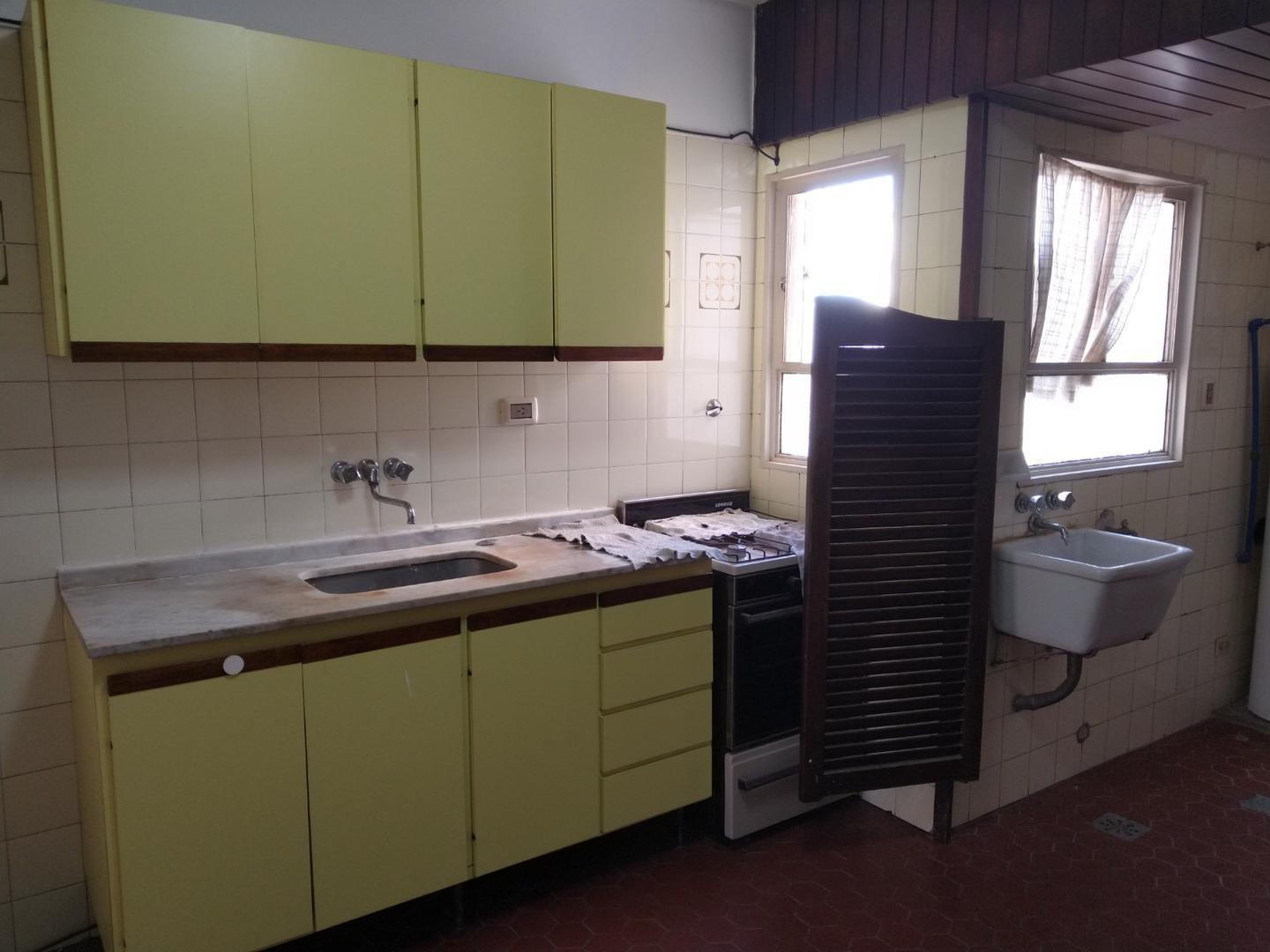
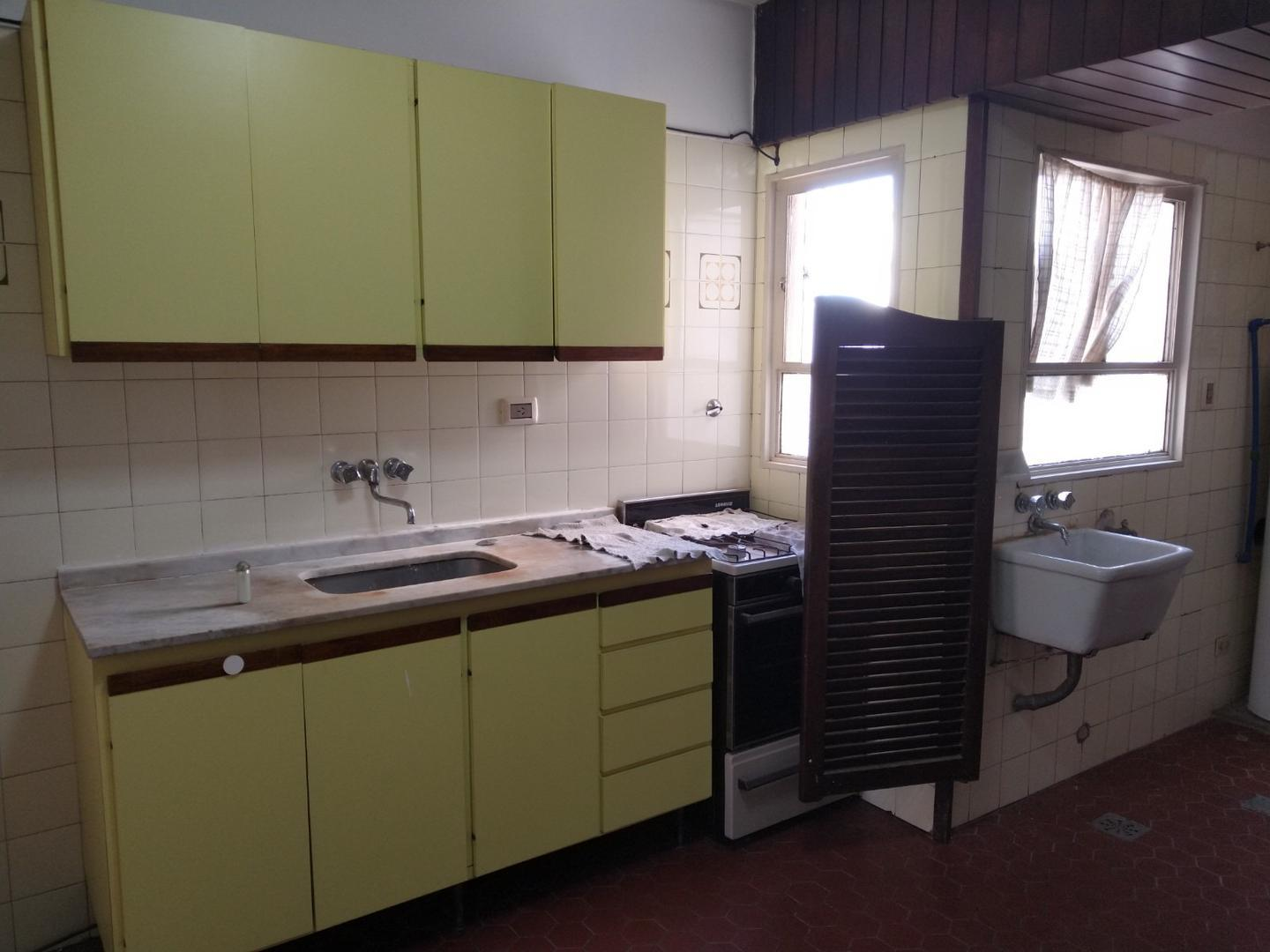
+ shaker (243, 582)
